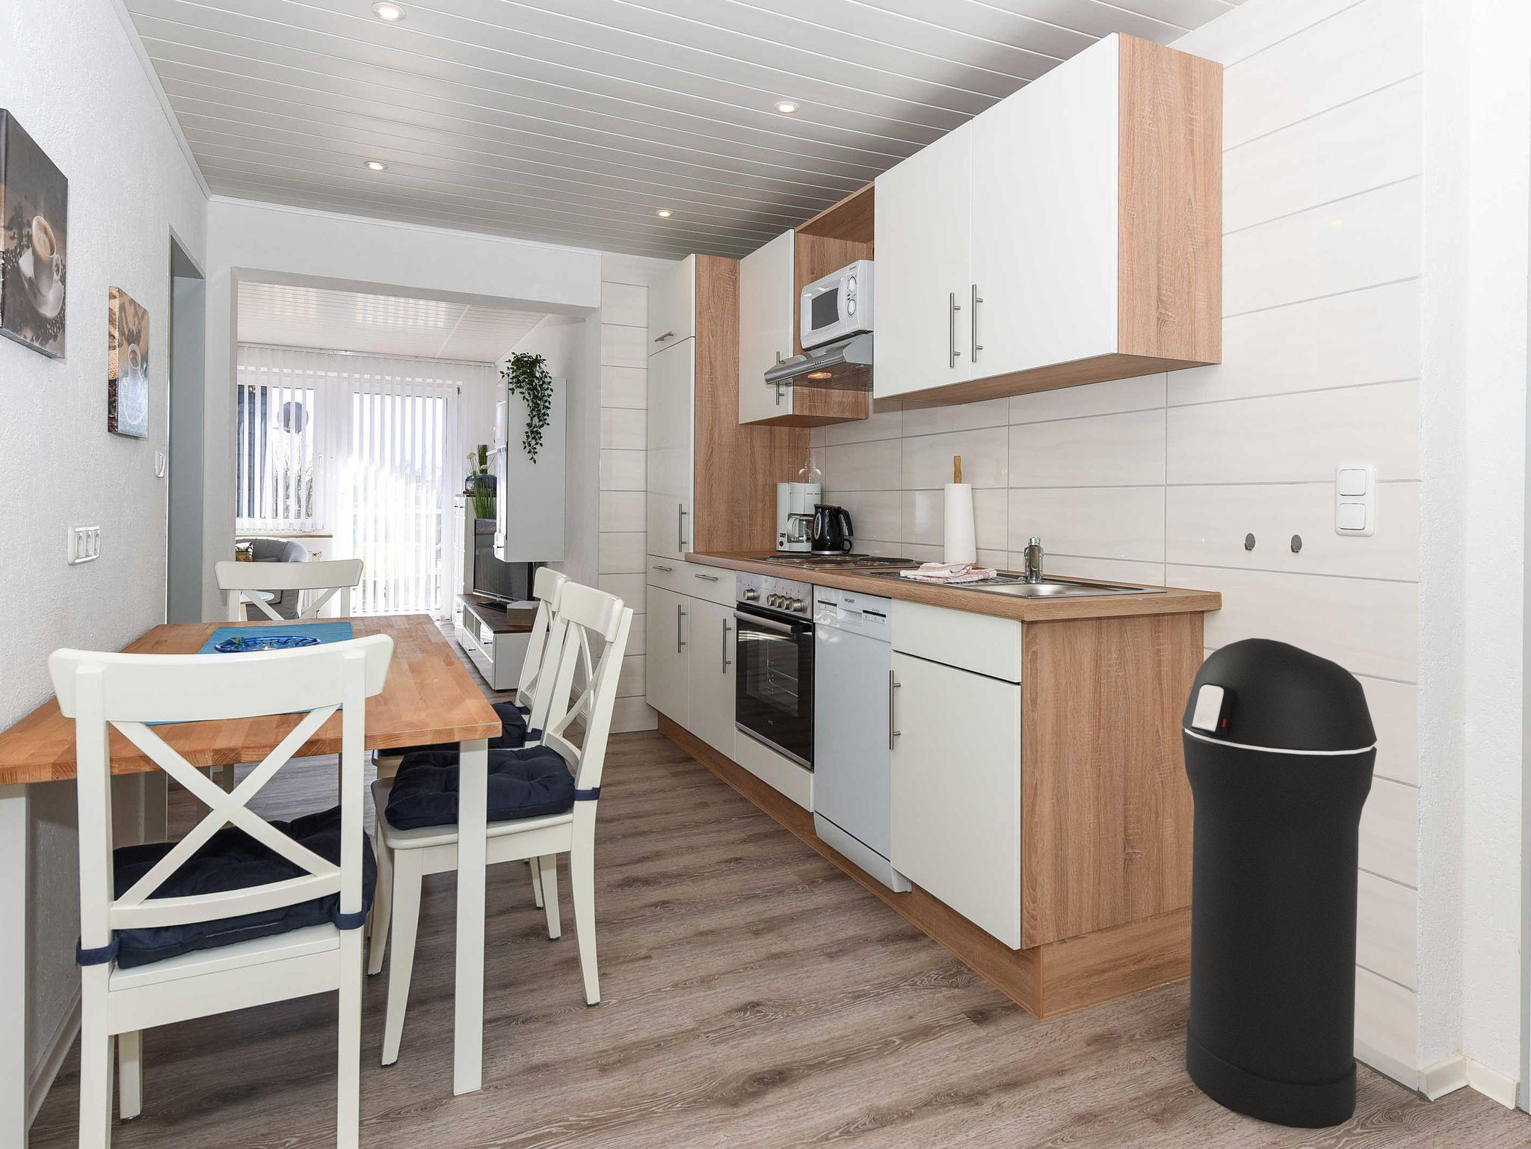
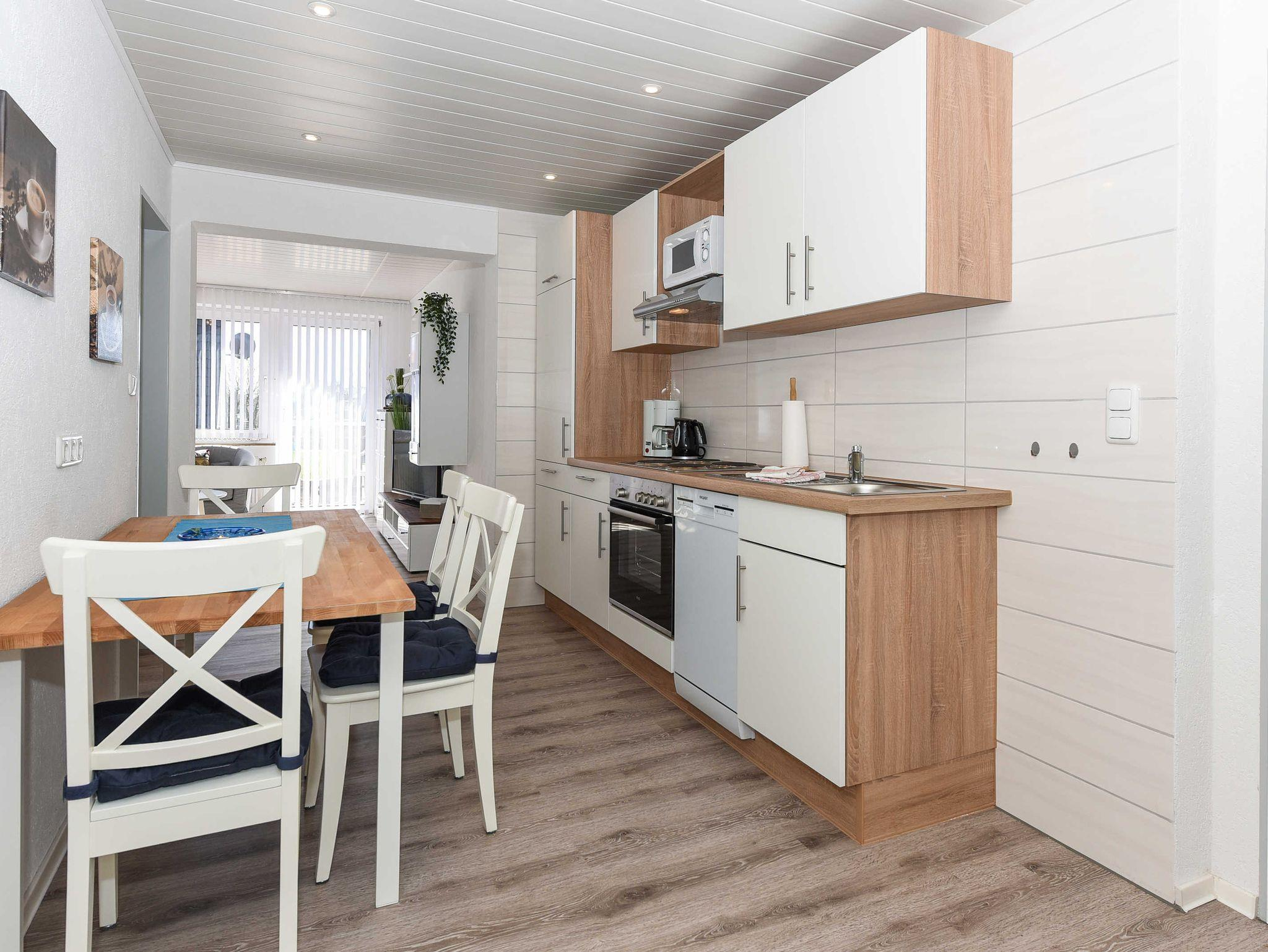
- trash can (1267, 862)
